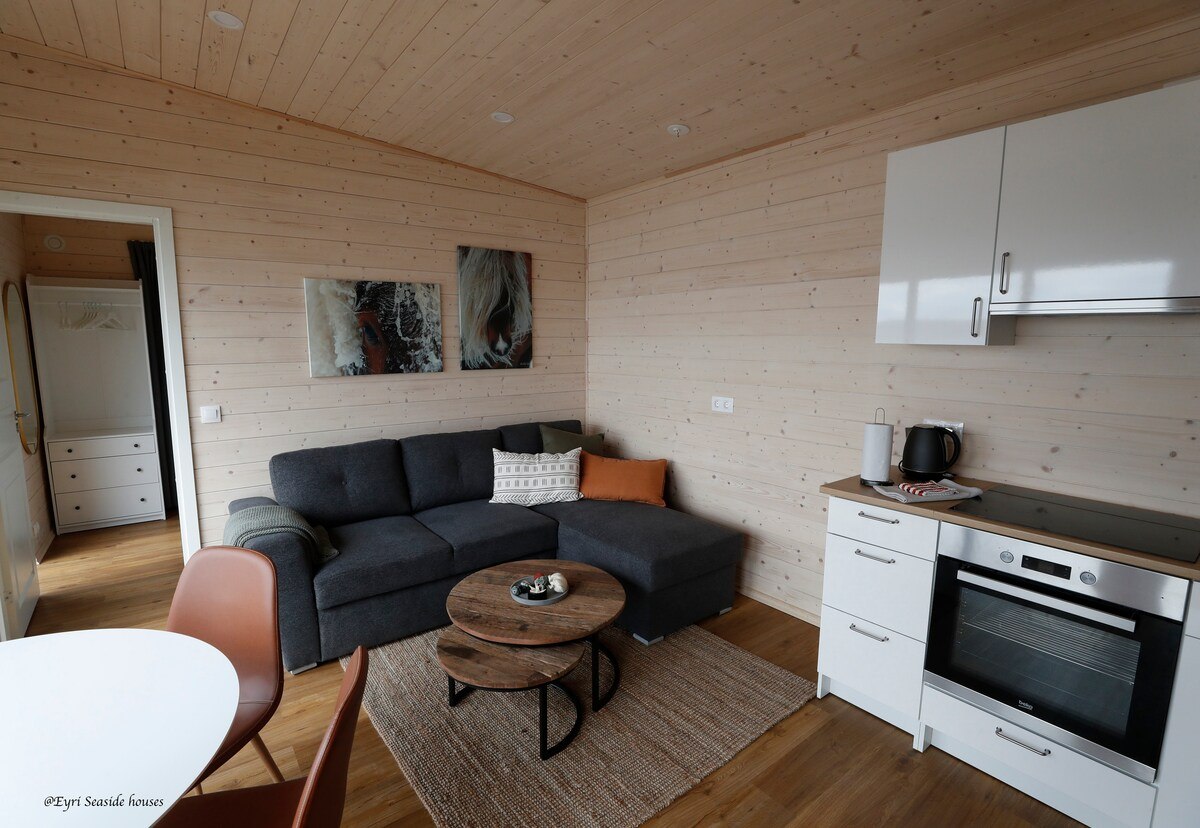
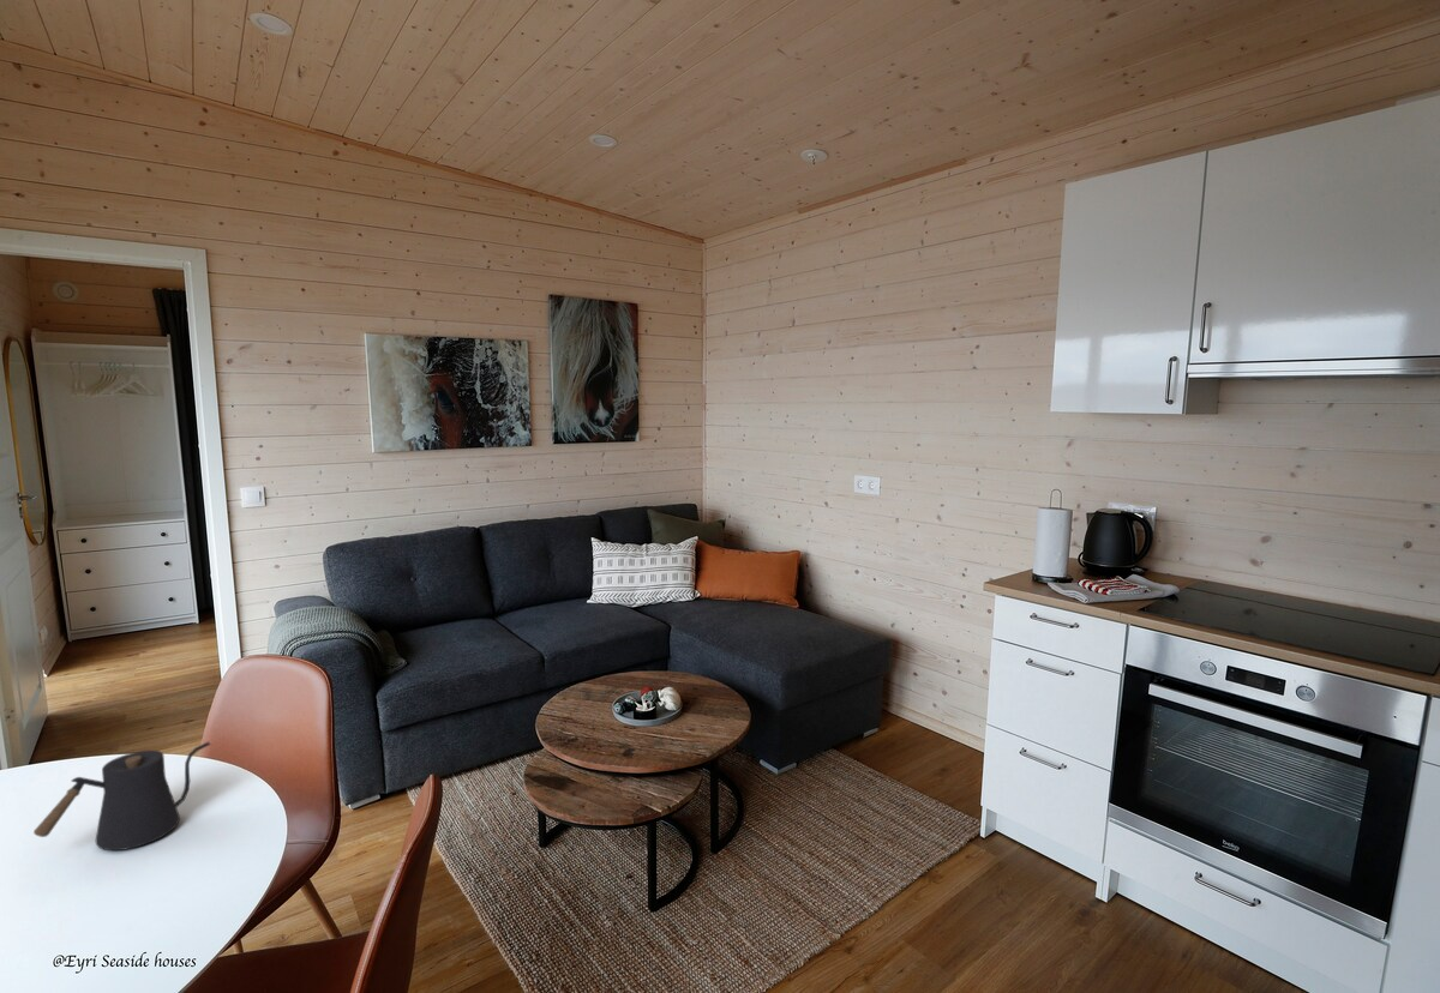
+ kettle (130, 798)
